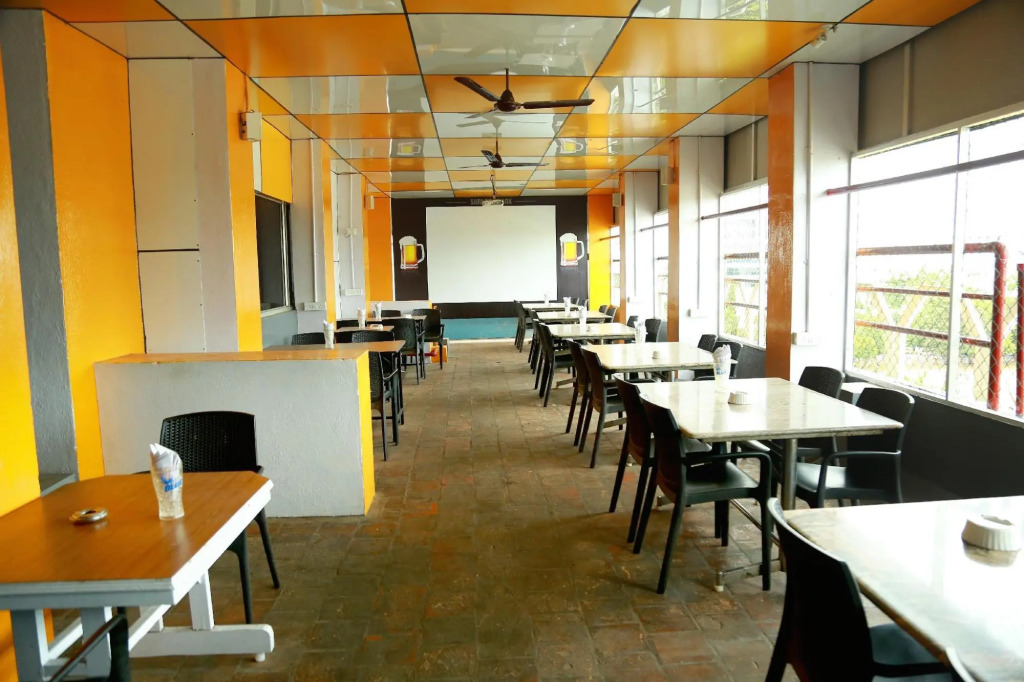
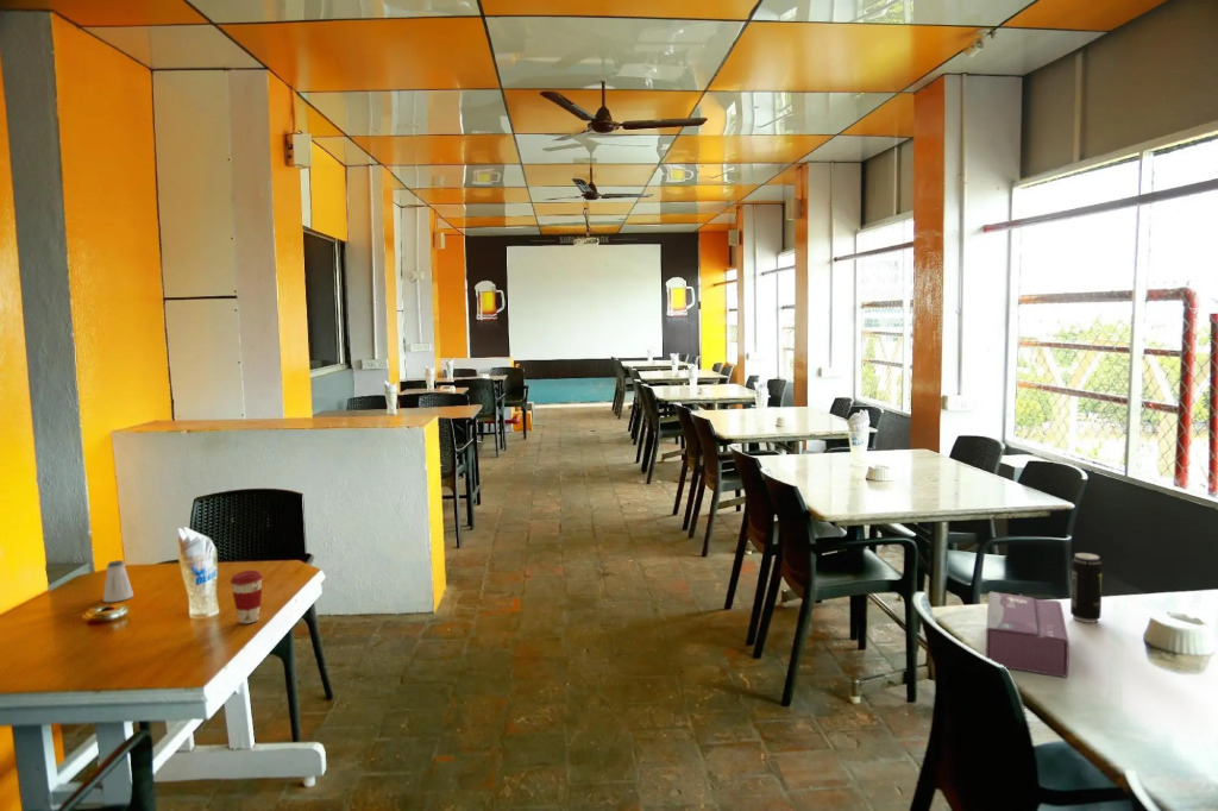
+ beverage can (1086, 586)
+ coffee cup (247, 597)
+ tissue box (1024, 630)
+ saltshaker (117, 579)
